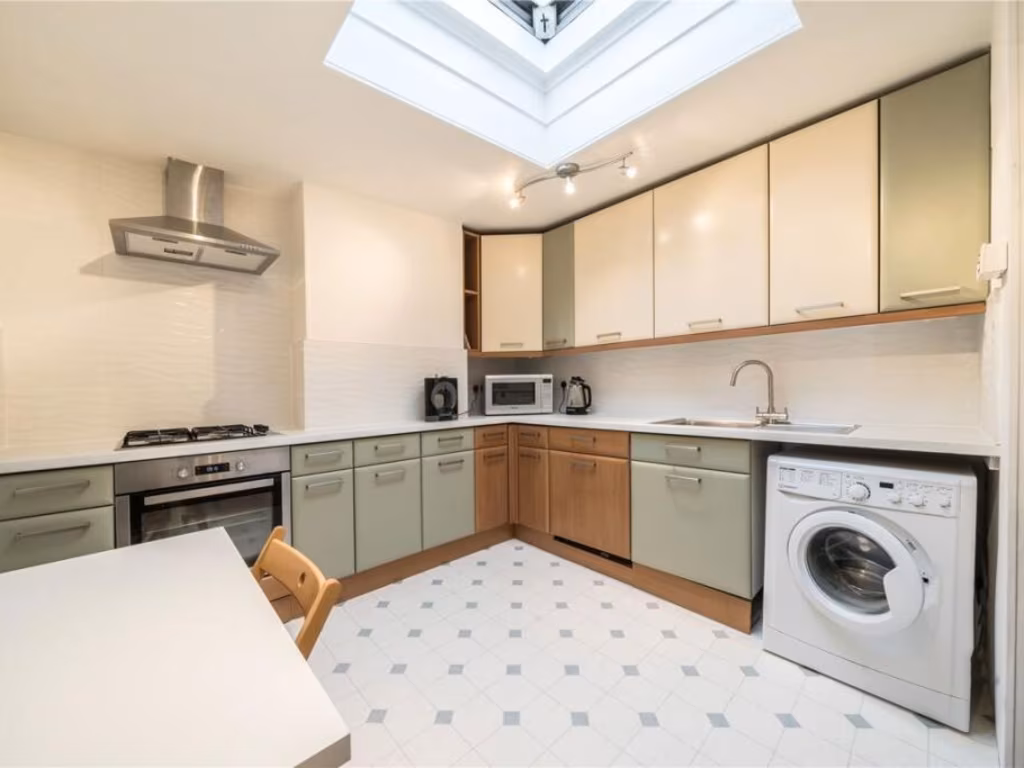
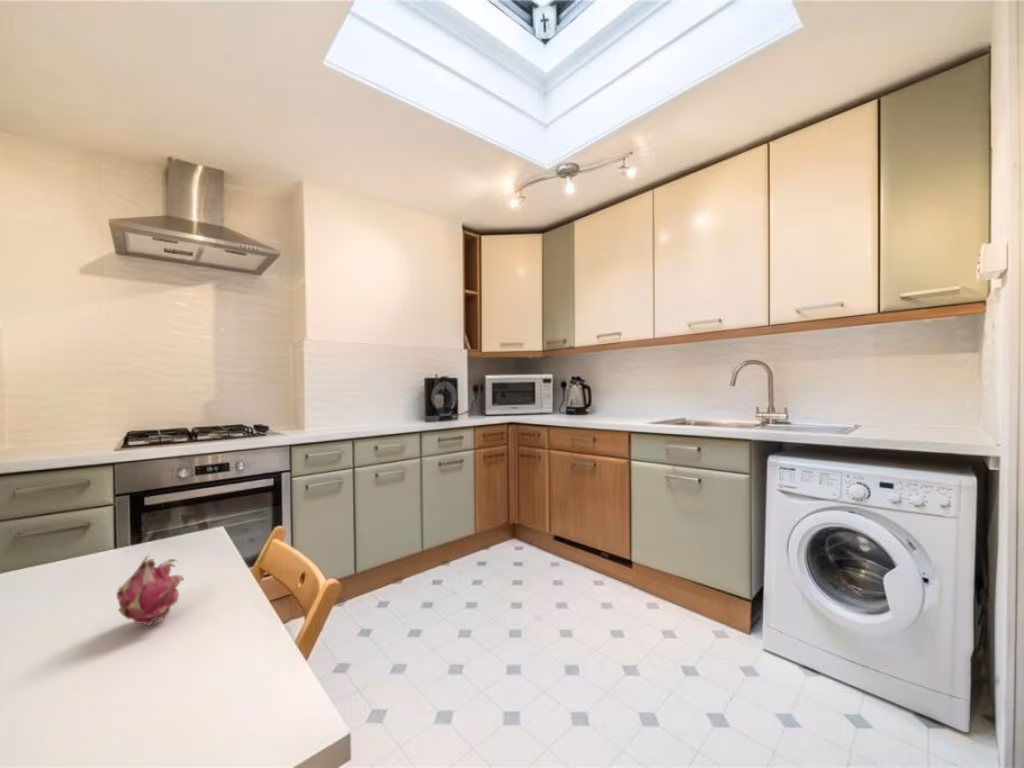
+ fruit (151, 585)
